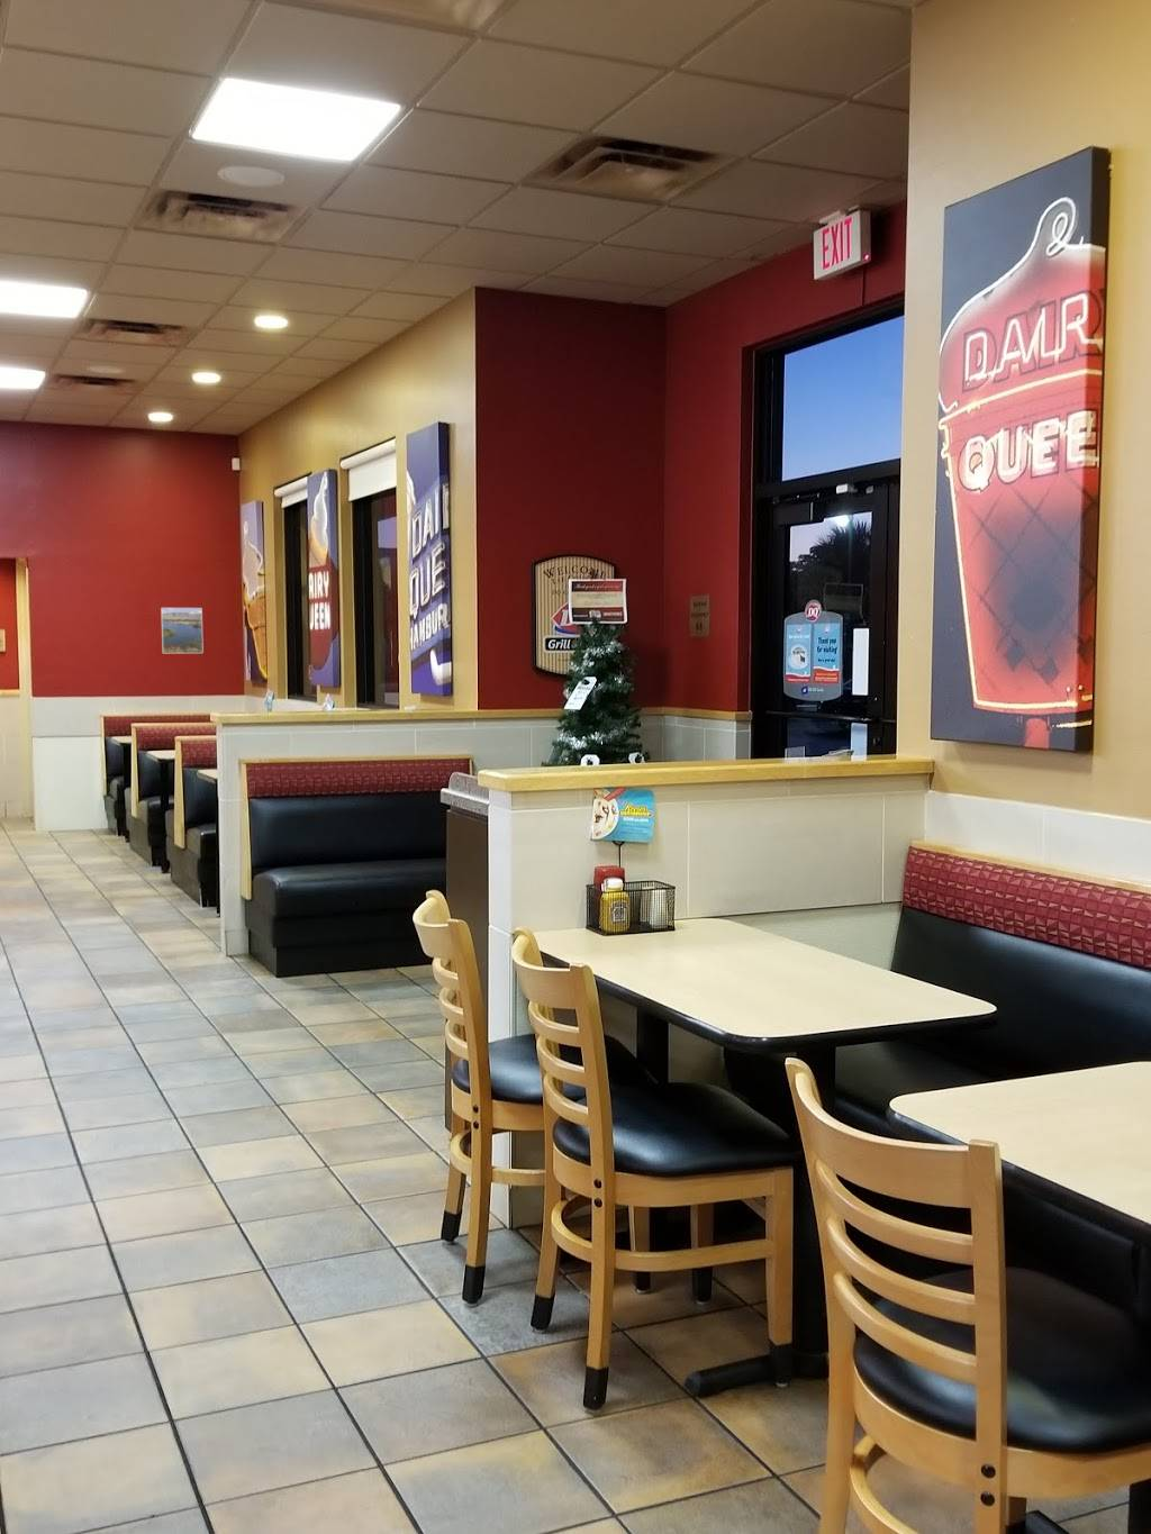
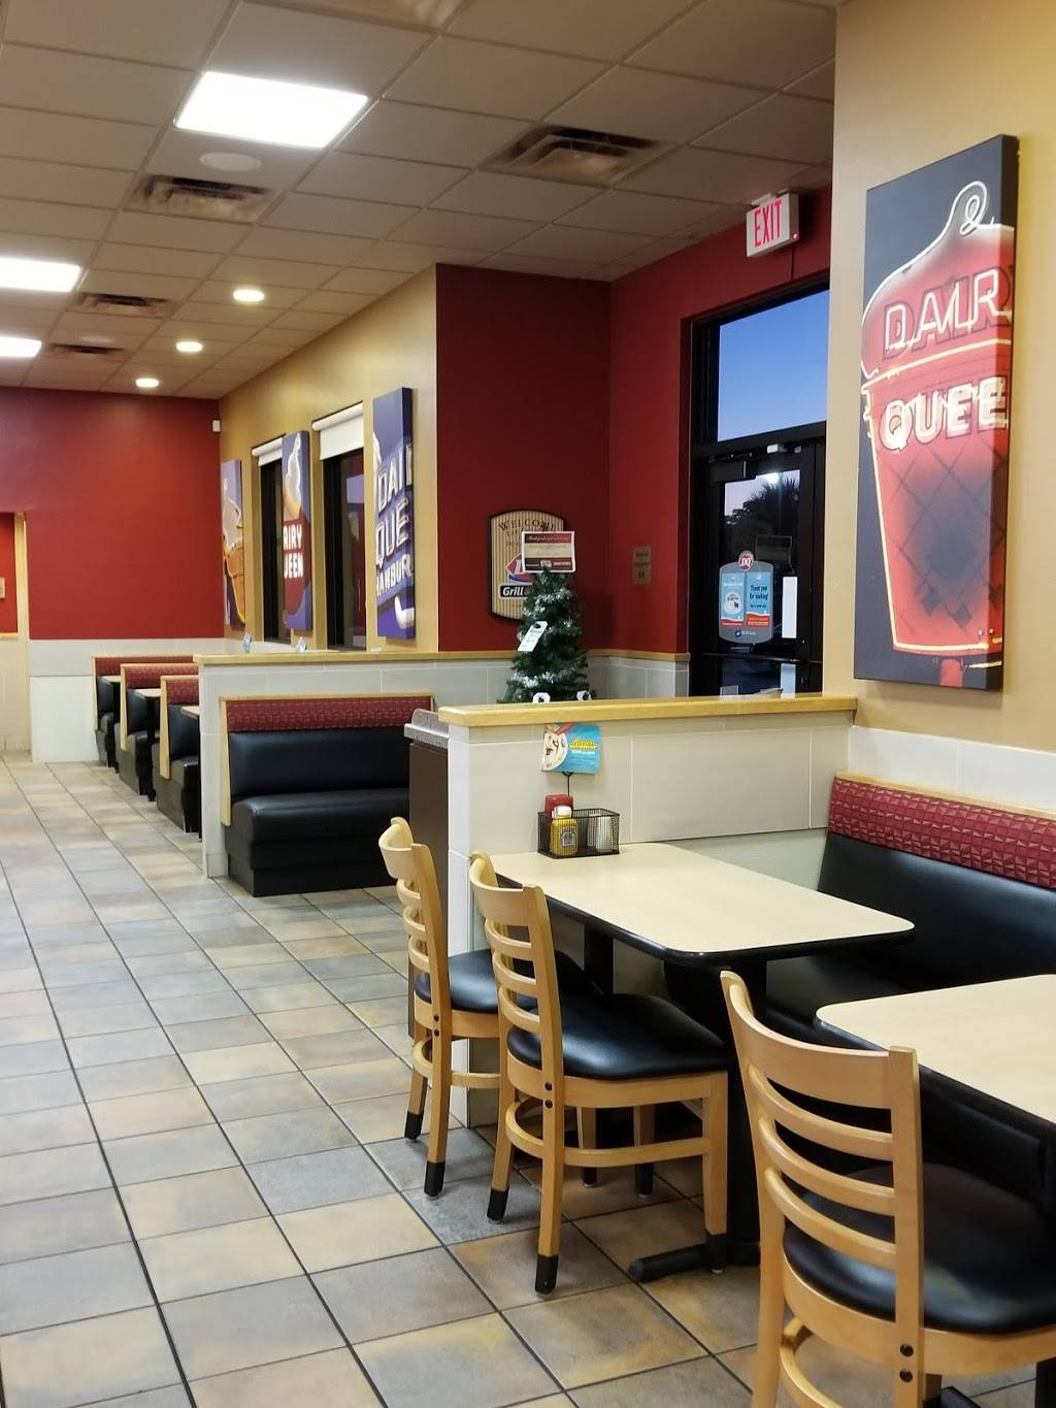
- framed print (183, 631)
